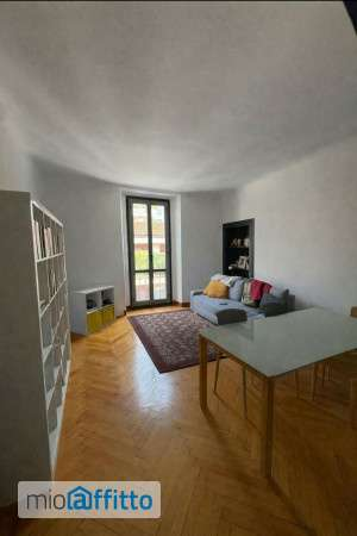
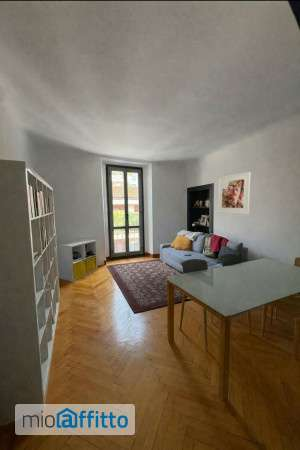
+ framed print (232, 194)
